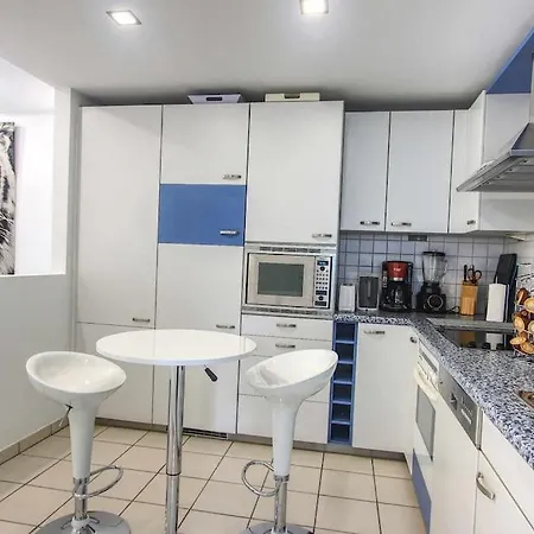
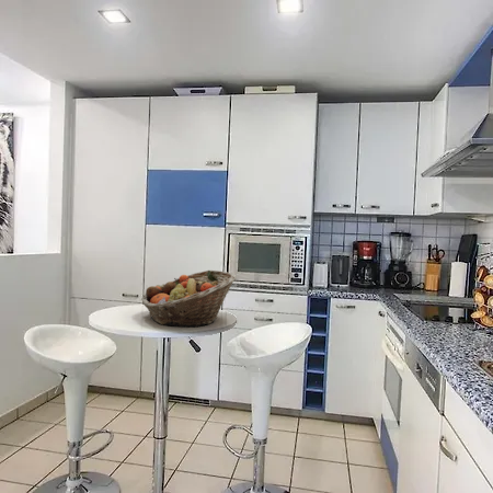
+ fruit basket (188, 295)
